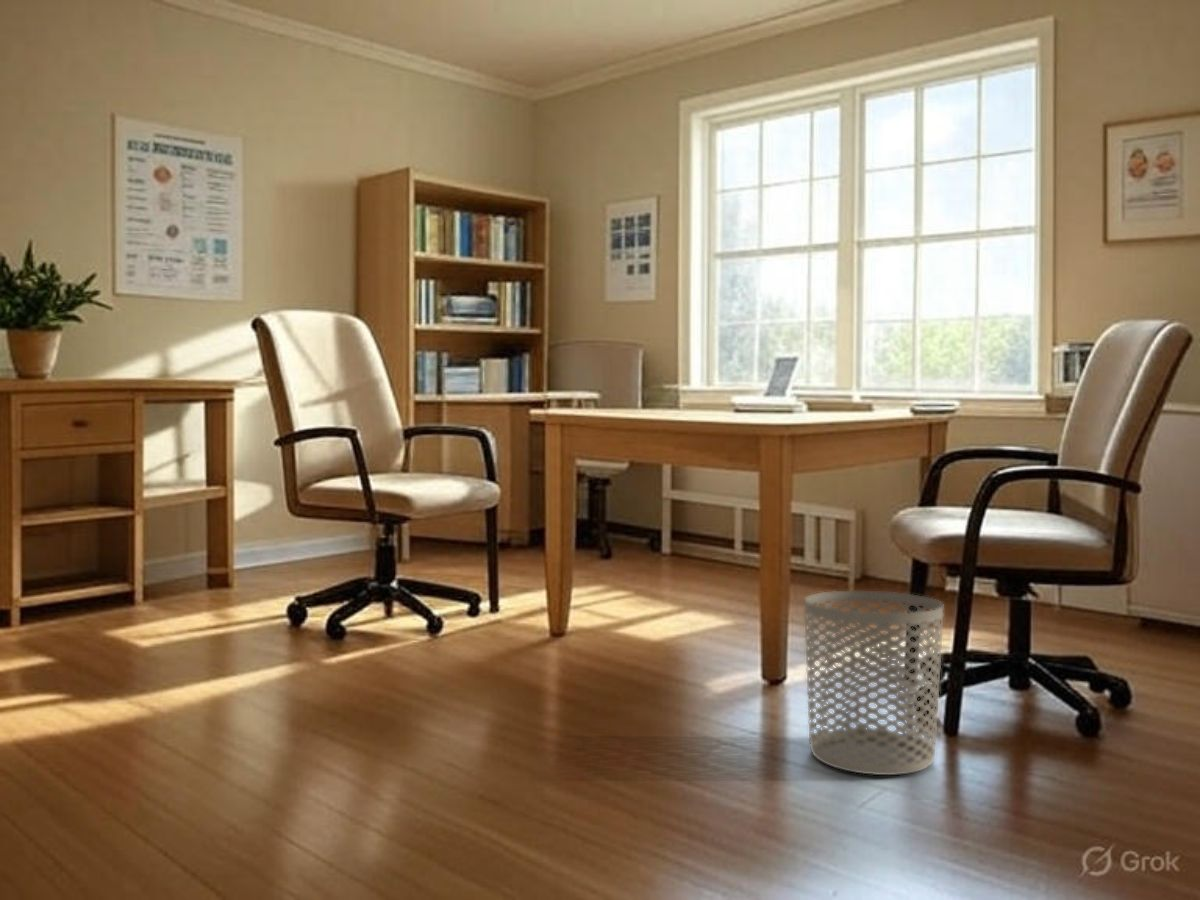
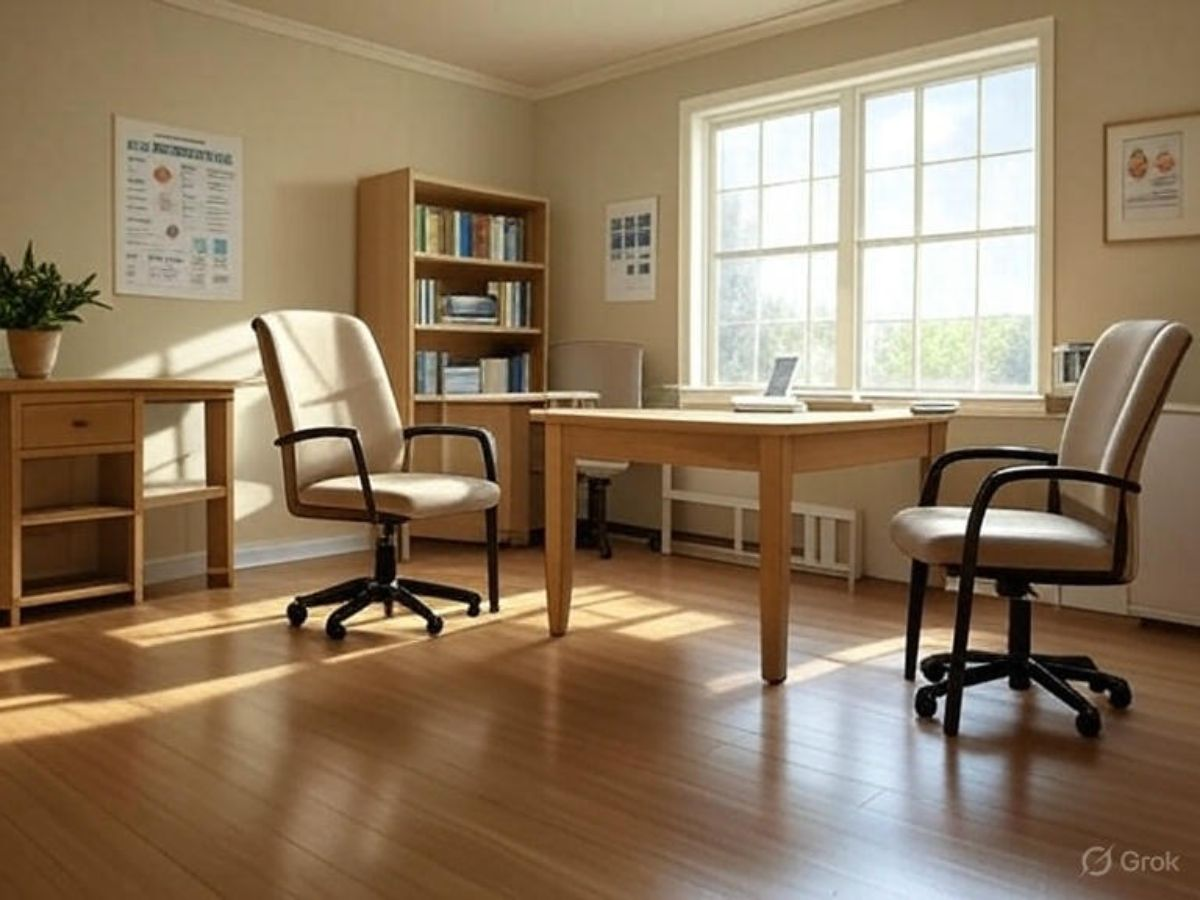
- waste bin (872, 679)
